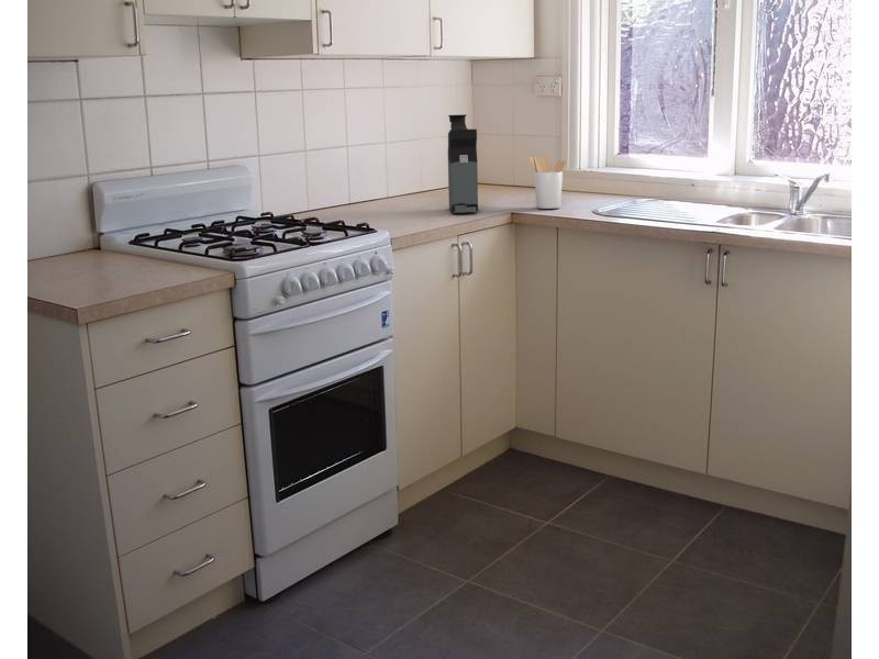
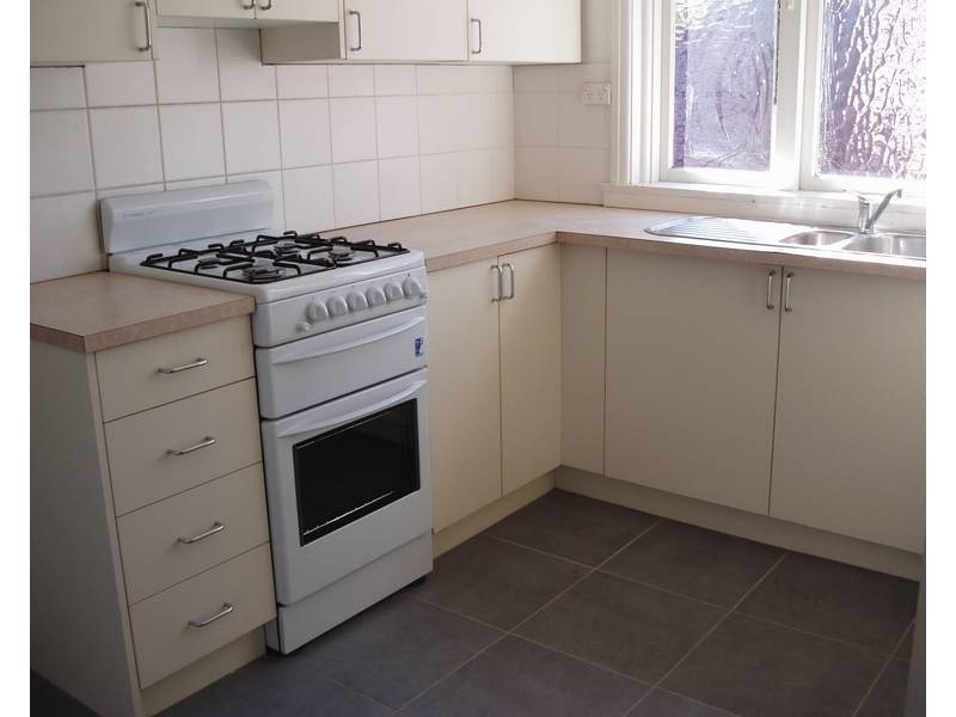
- utensil holder (545, 180)
- coffee maker (461, 163)
